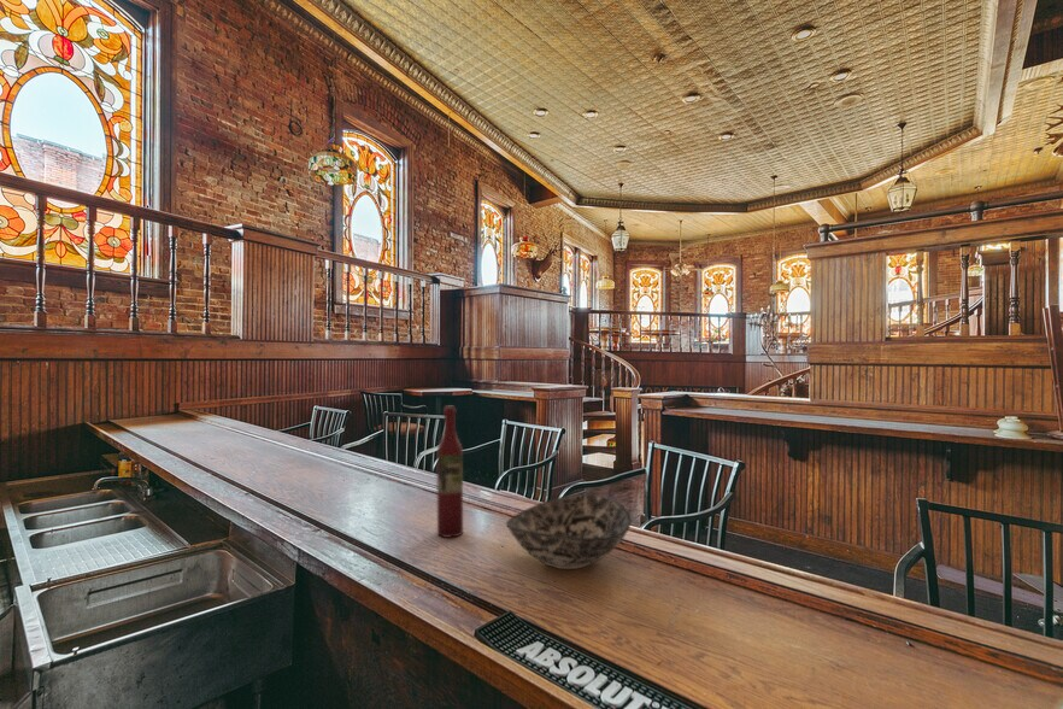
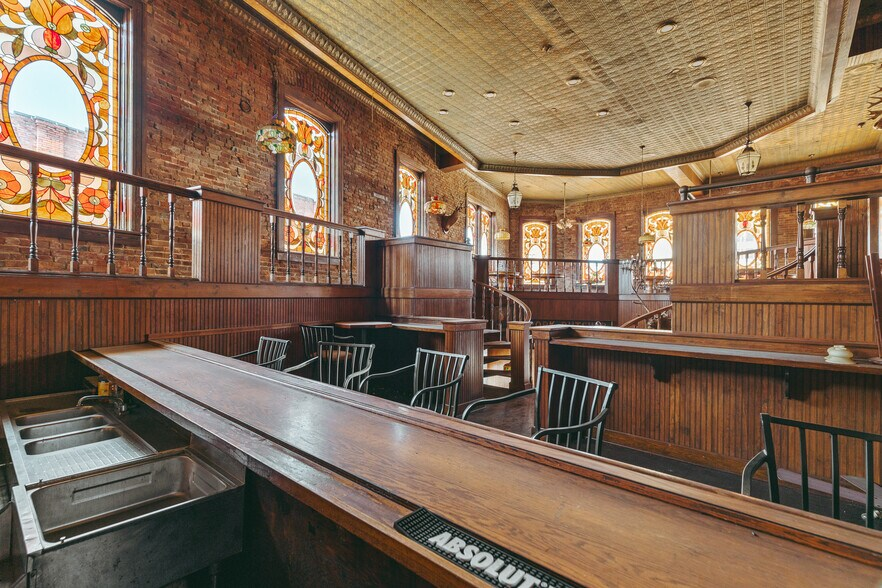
- wine bottle (450, 469)
- bowl (569, 535)
